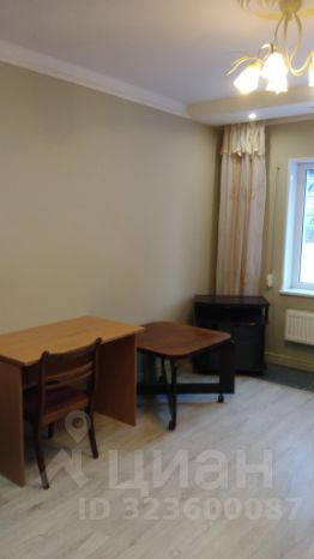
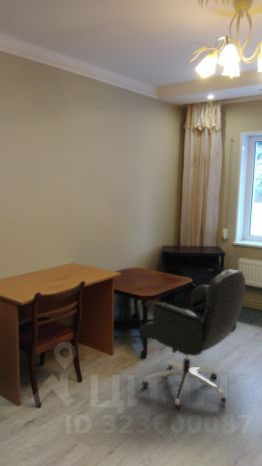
+ office chair (193, 329)
